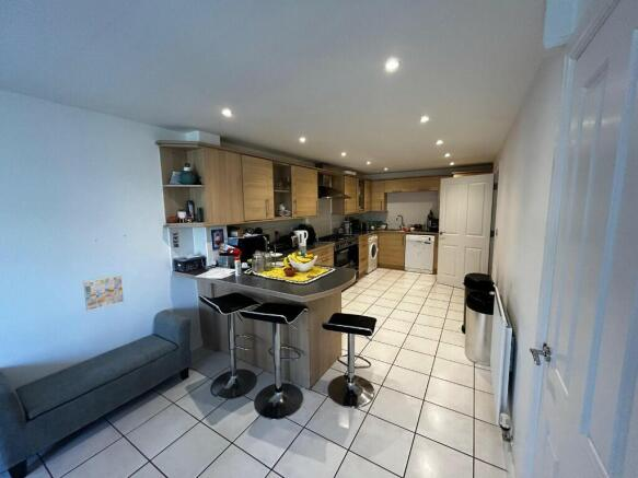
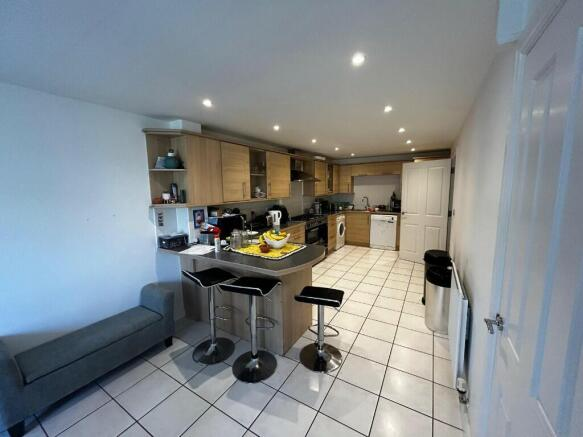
- calendar (104, 287)
